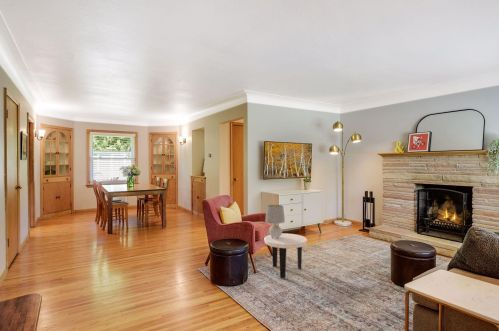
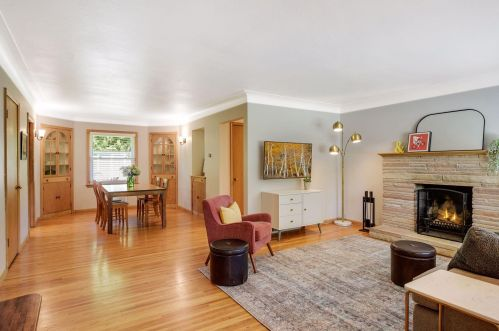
- table lamp (275, 221)
- side table (285, 254)
